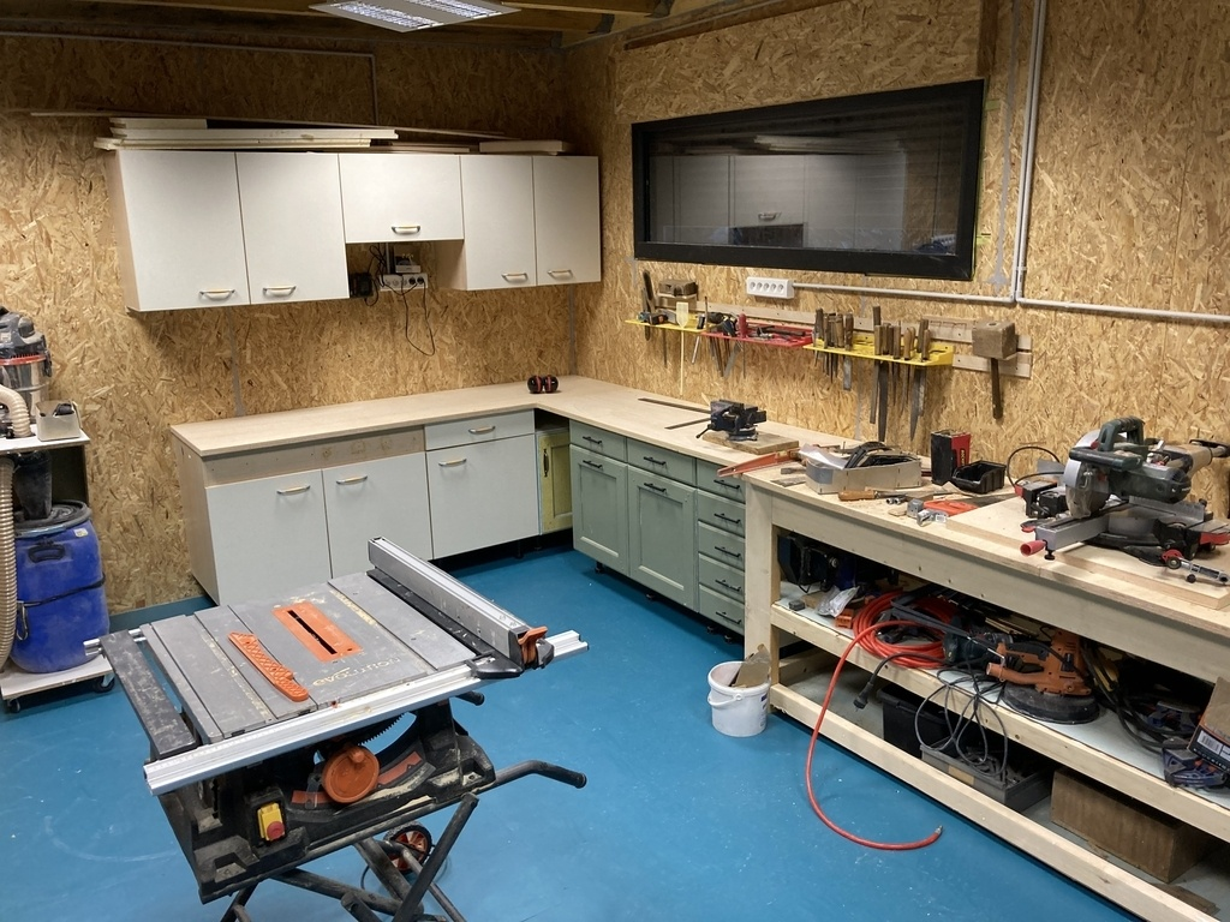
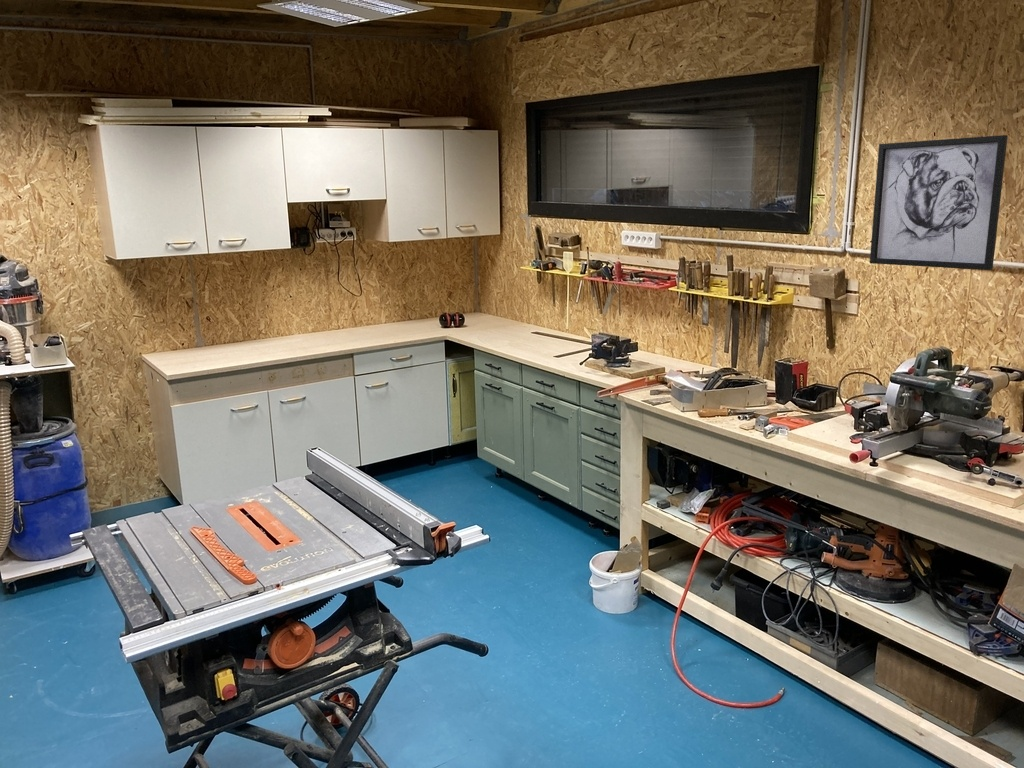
+ wall art (933, 204)
